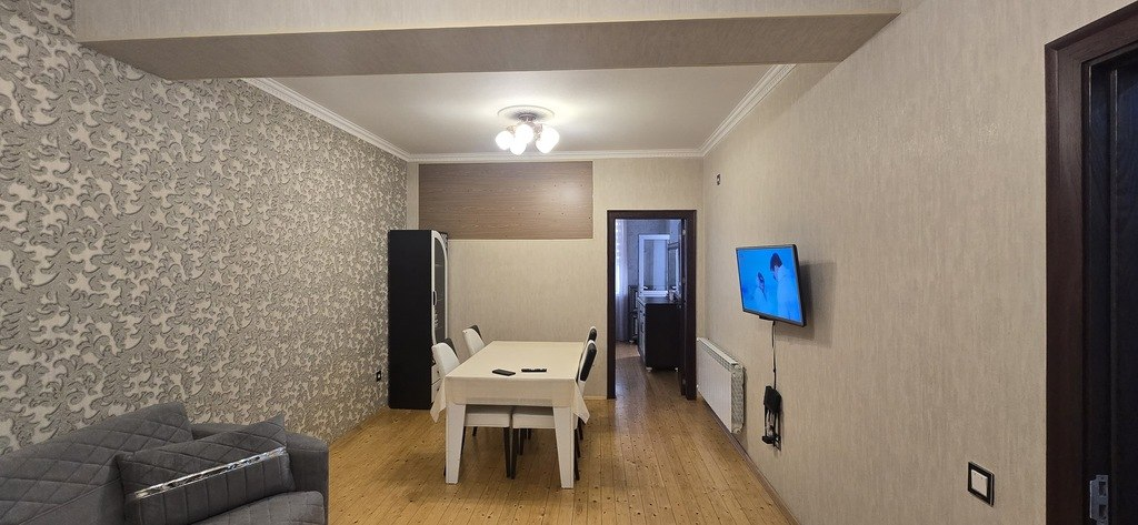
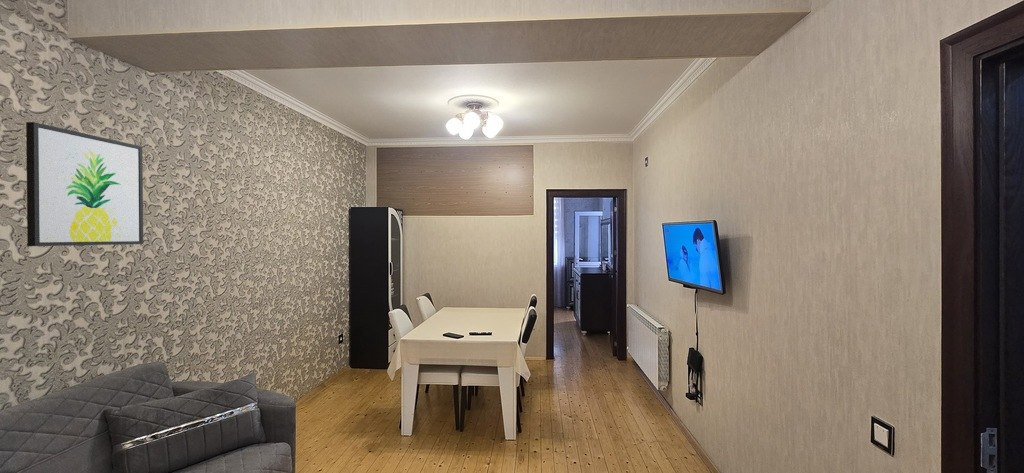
+ wall art (91, 190)
